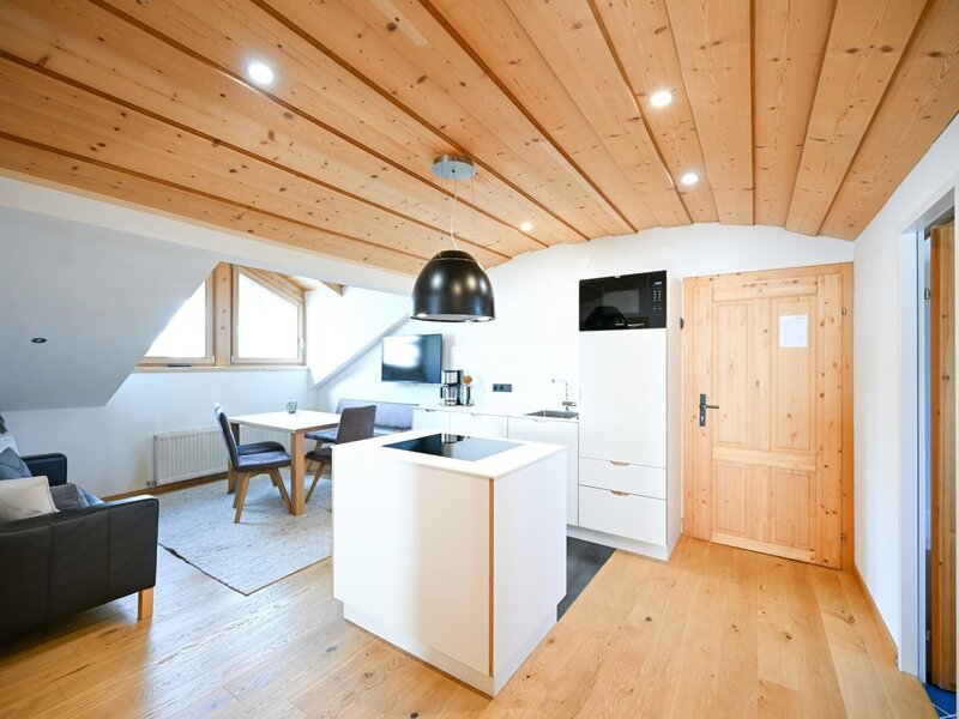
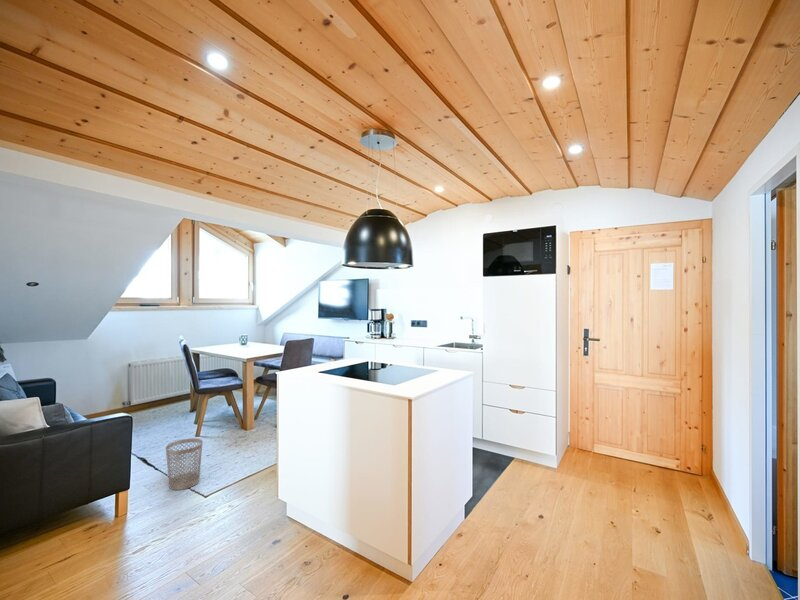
+ wastebasket (184, 464)
